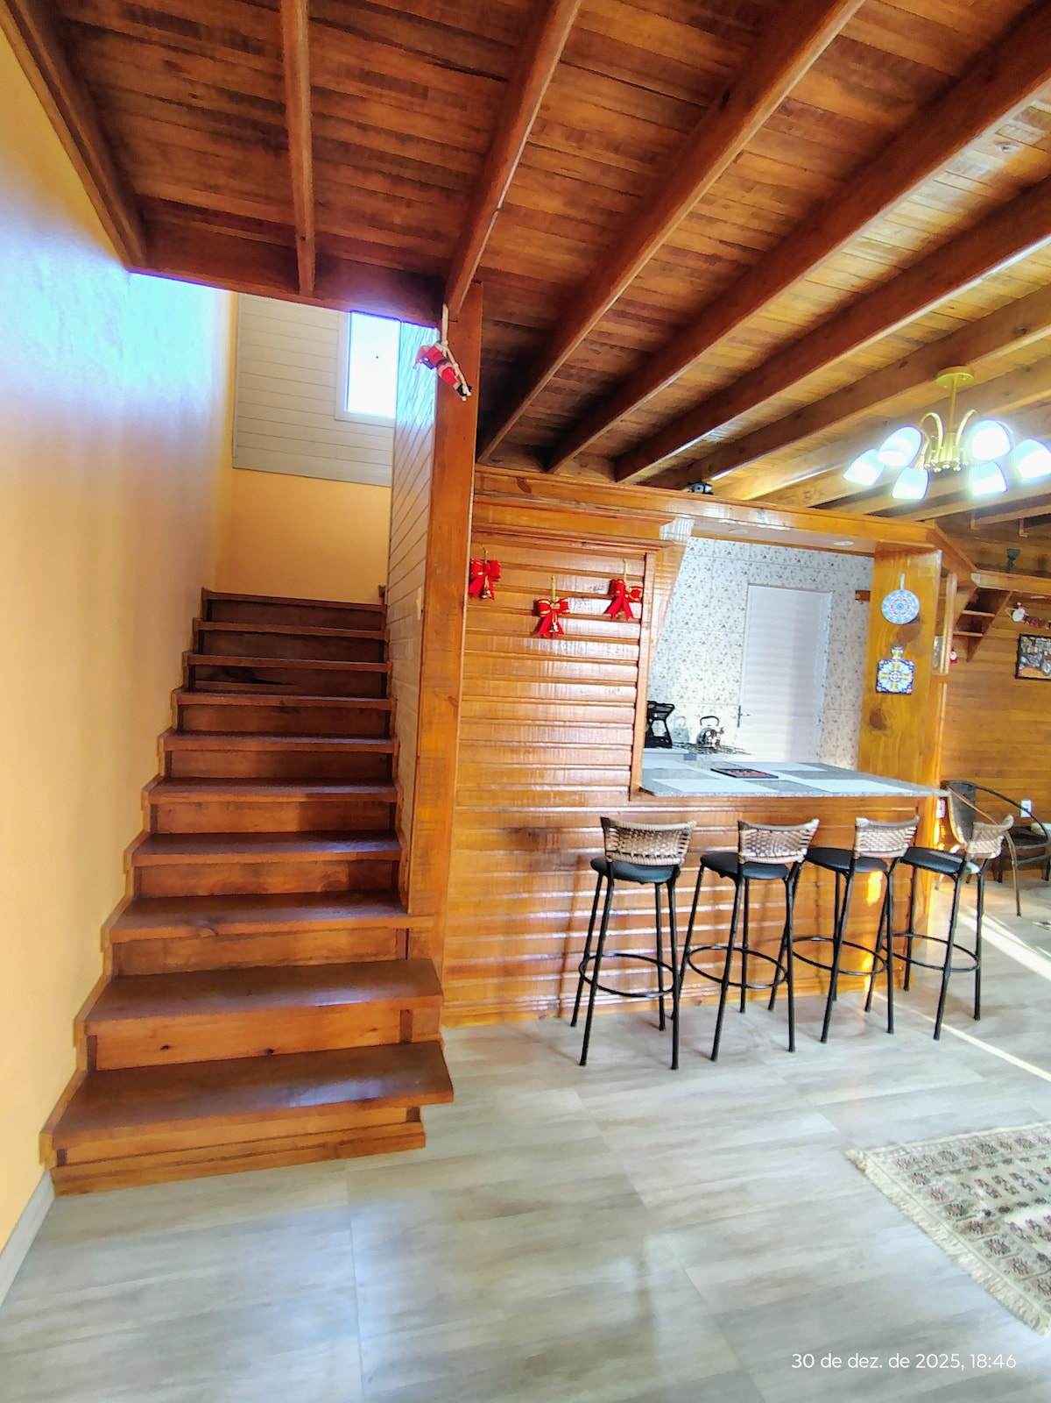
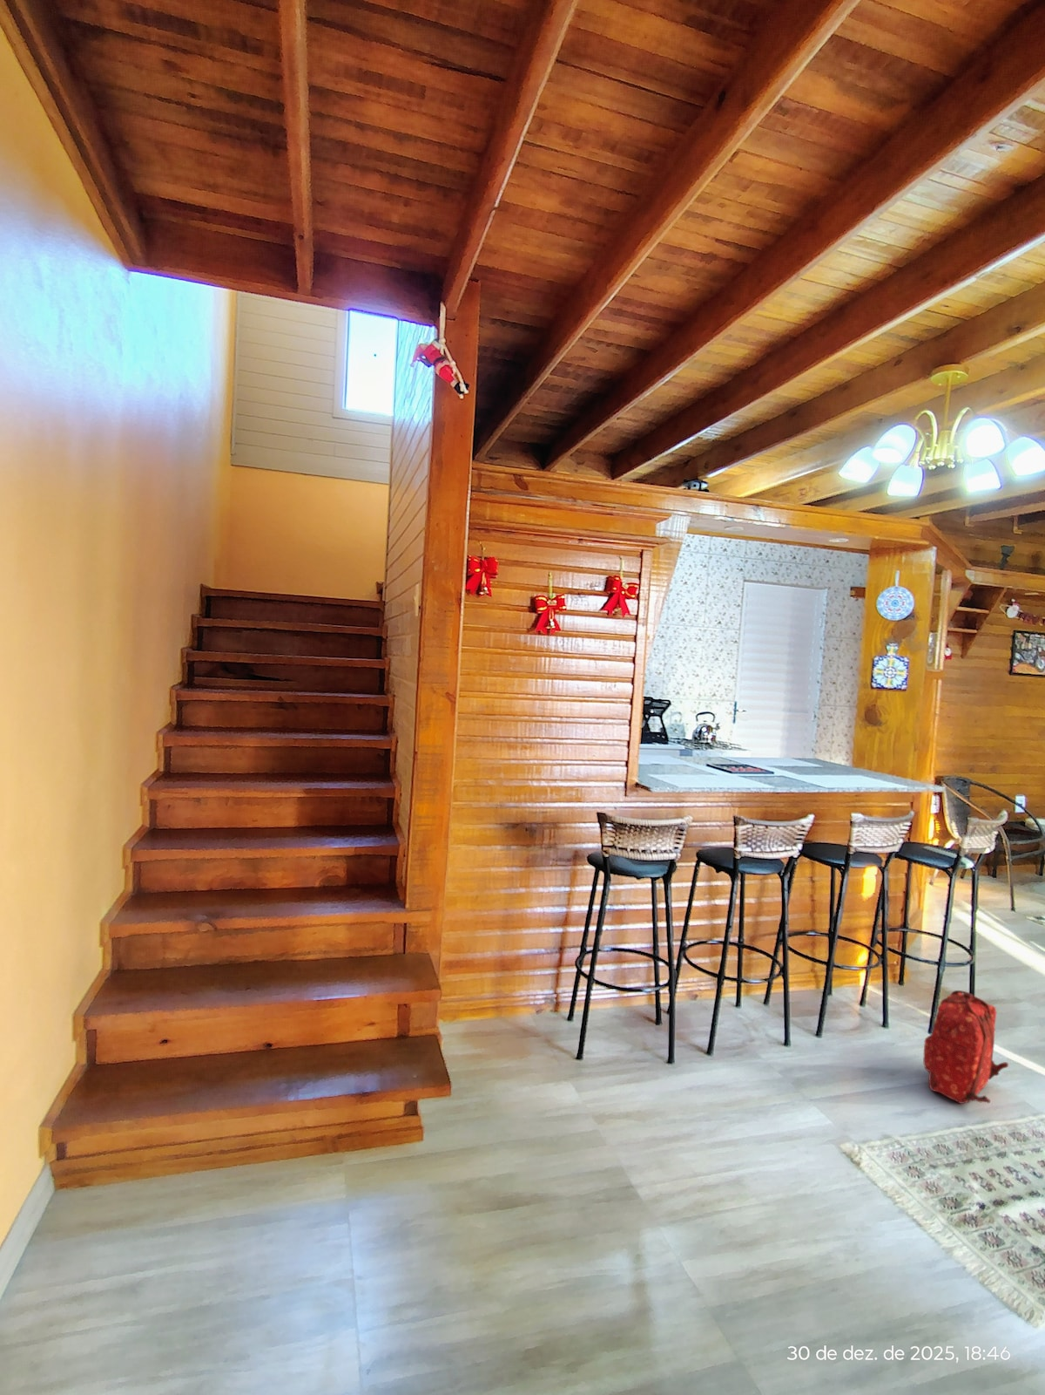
+ backpack (970, 1042)
